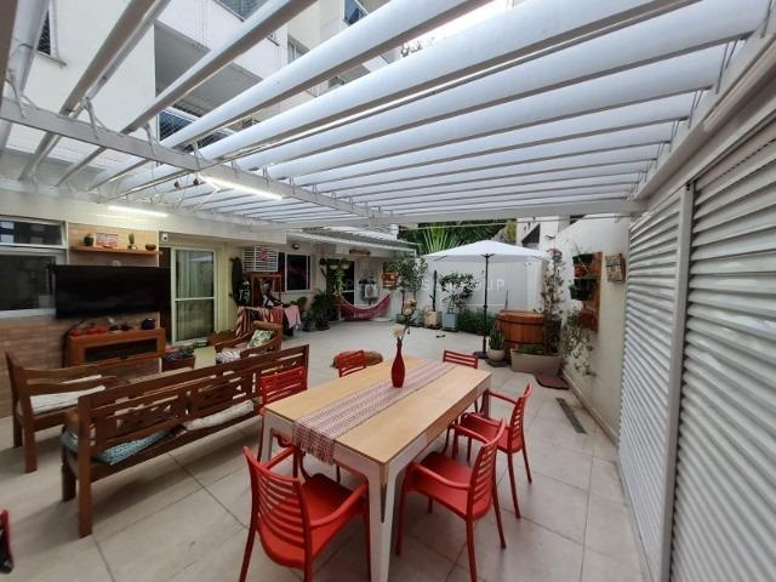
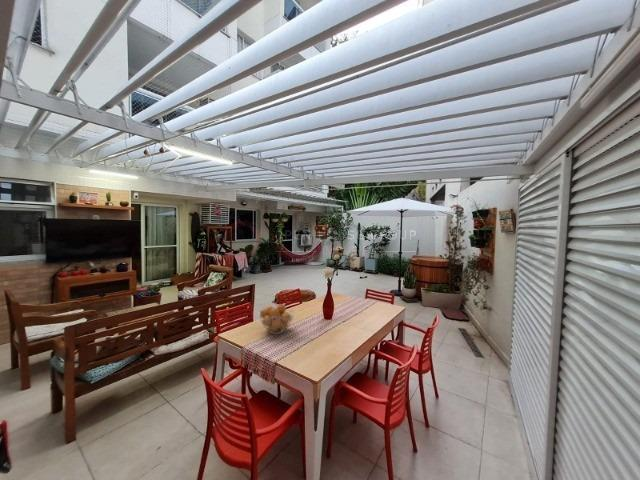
+ fruit basket (276, 318)
